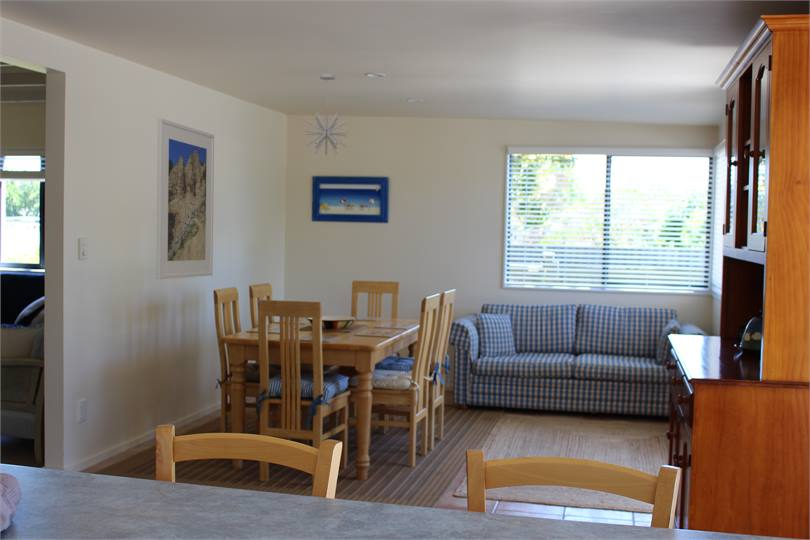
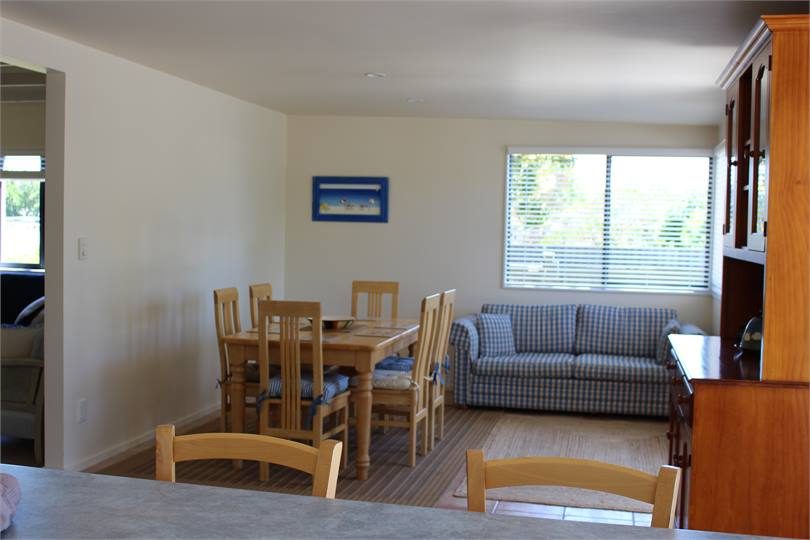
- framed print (187, 202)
- pendant light (326, 114)
